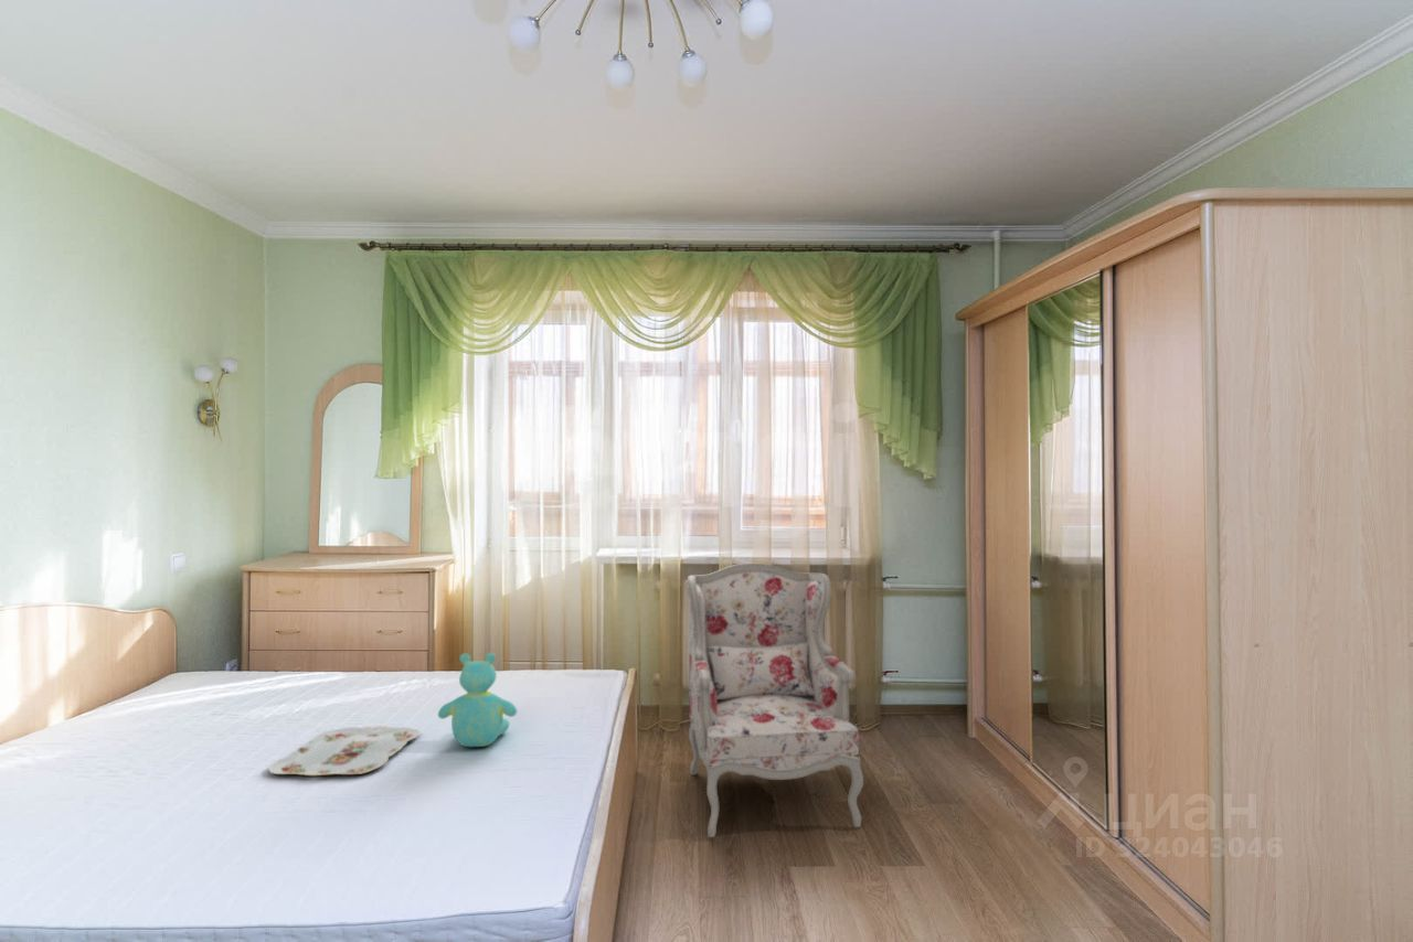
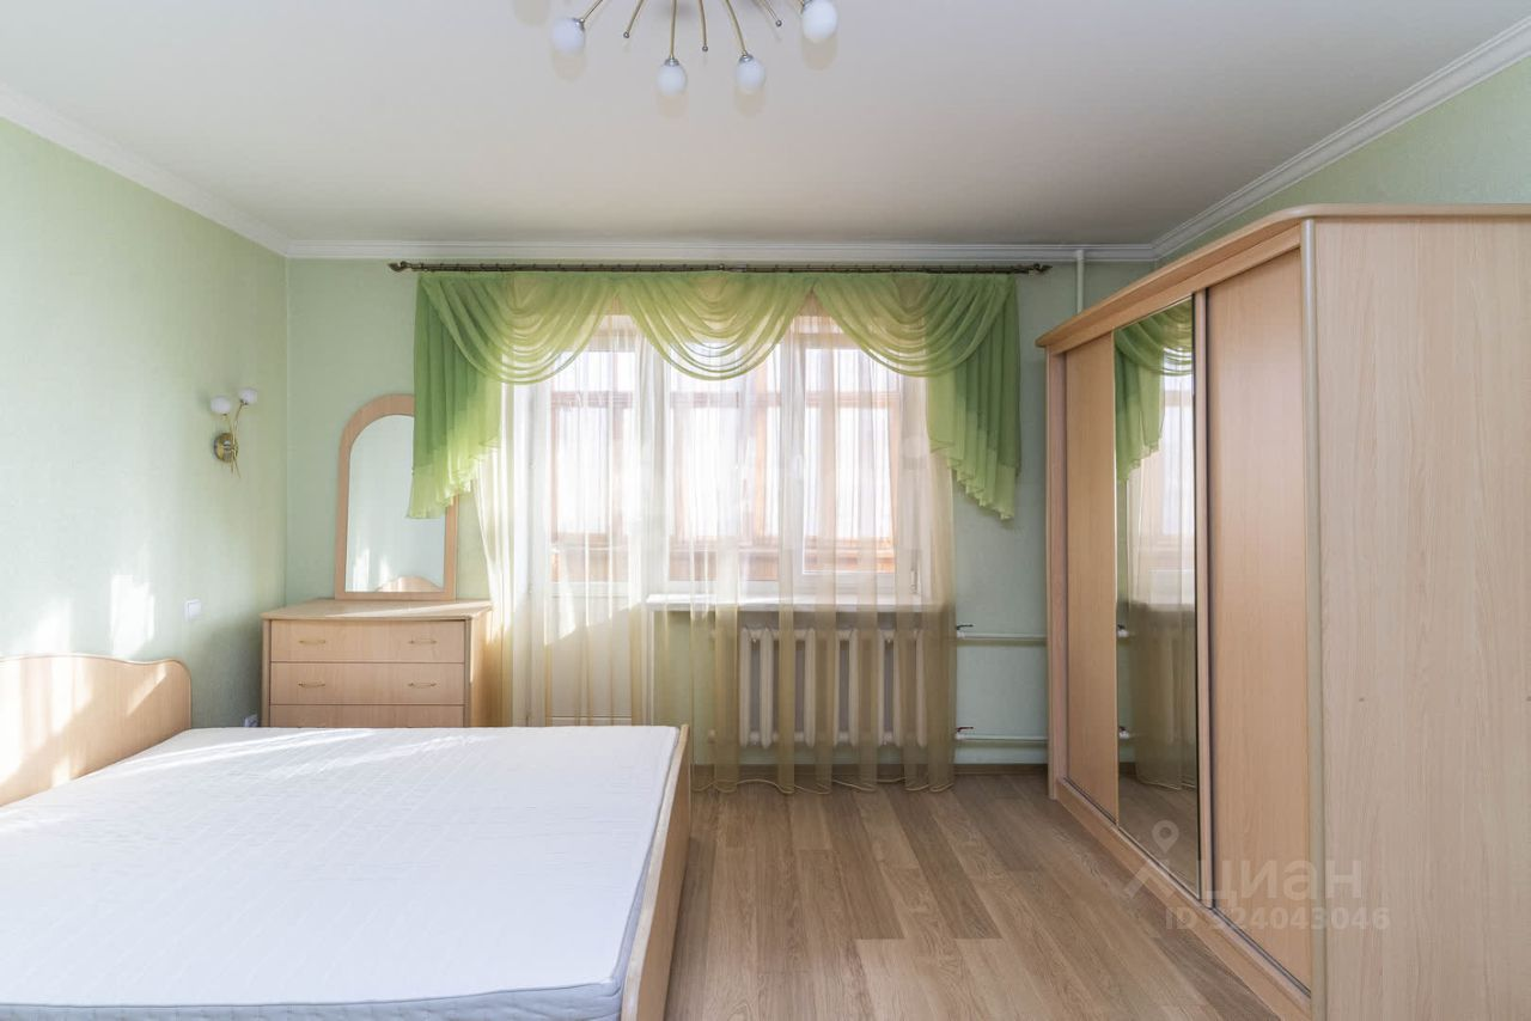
- teddy bear (480, 695)
- armchair (766, 683)
- serving tray (349, 750)
